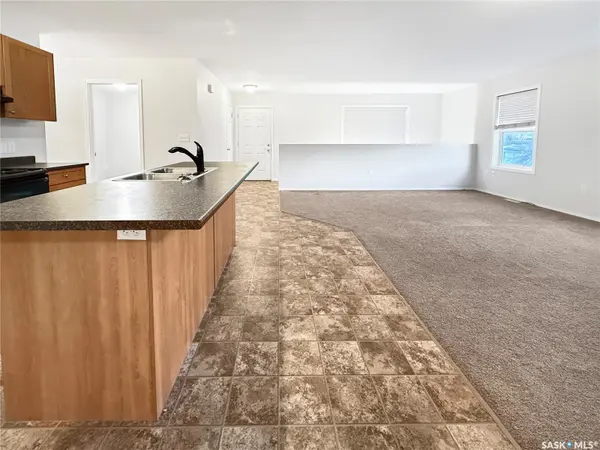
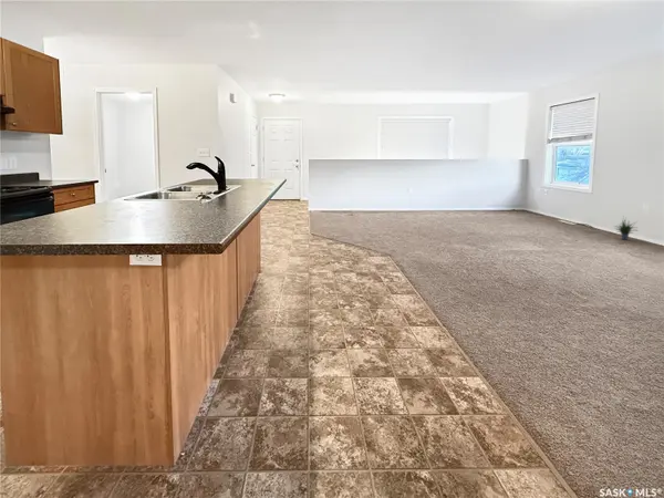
+ potted plant (626, 227)
